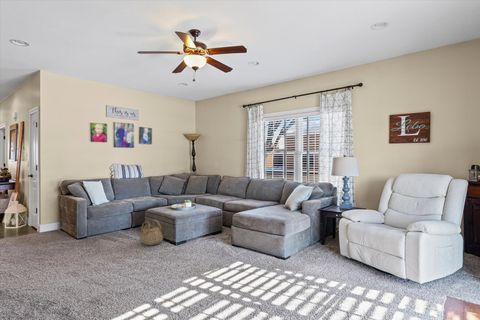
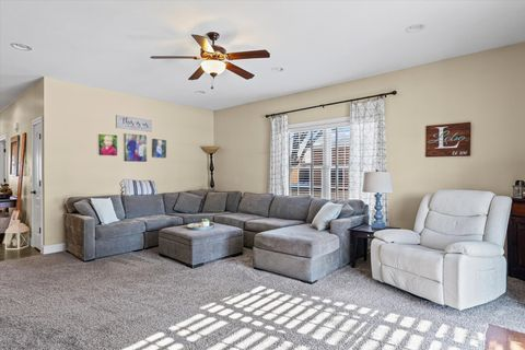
- basket (151, 231)
